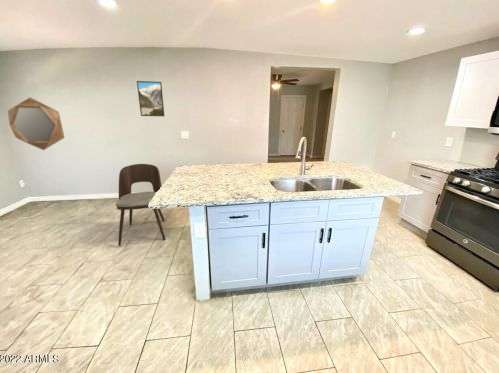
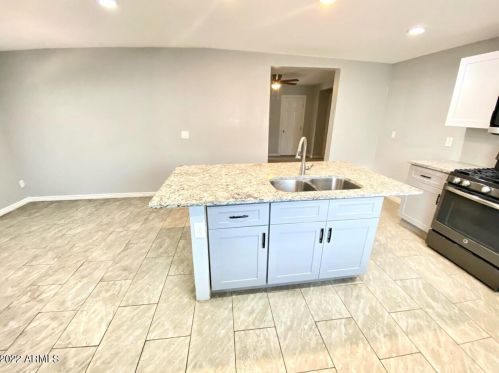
- home mirror (35, 124)
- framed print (151, 99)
- dining chair (141, 201)
